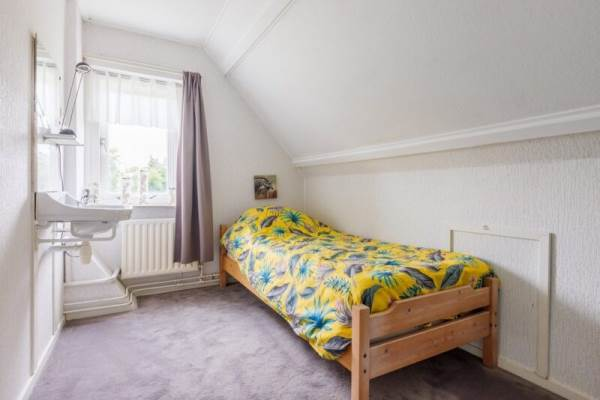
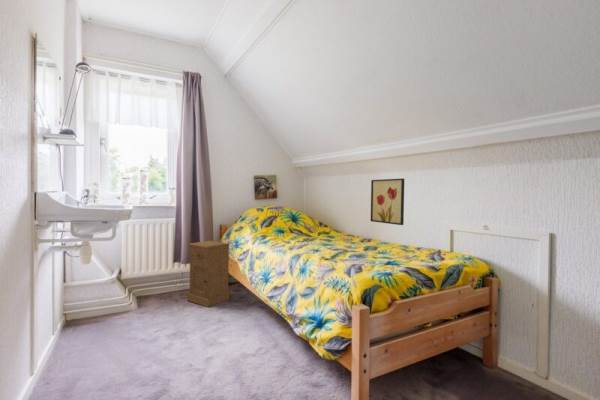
+ nightstand (208, 271)
+ wall art (387, 201)
